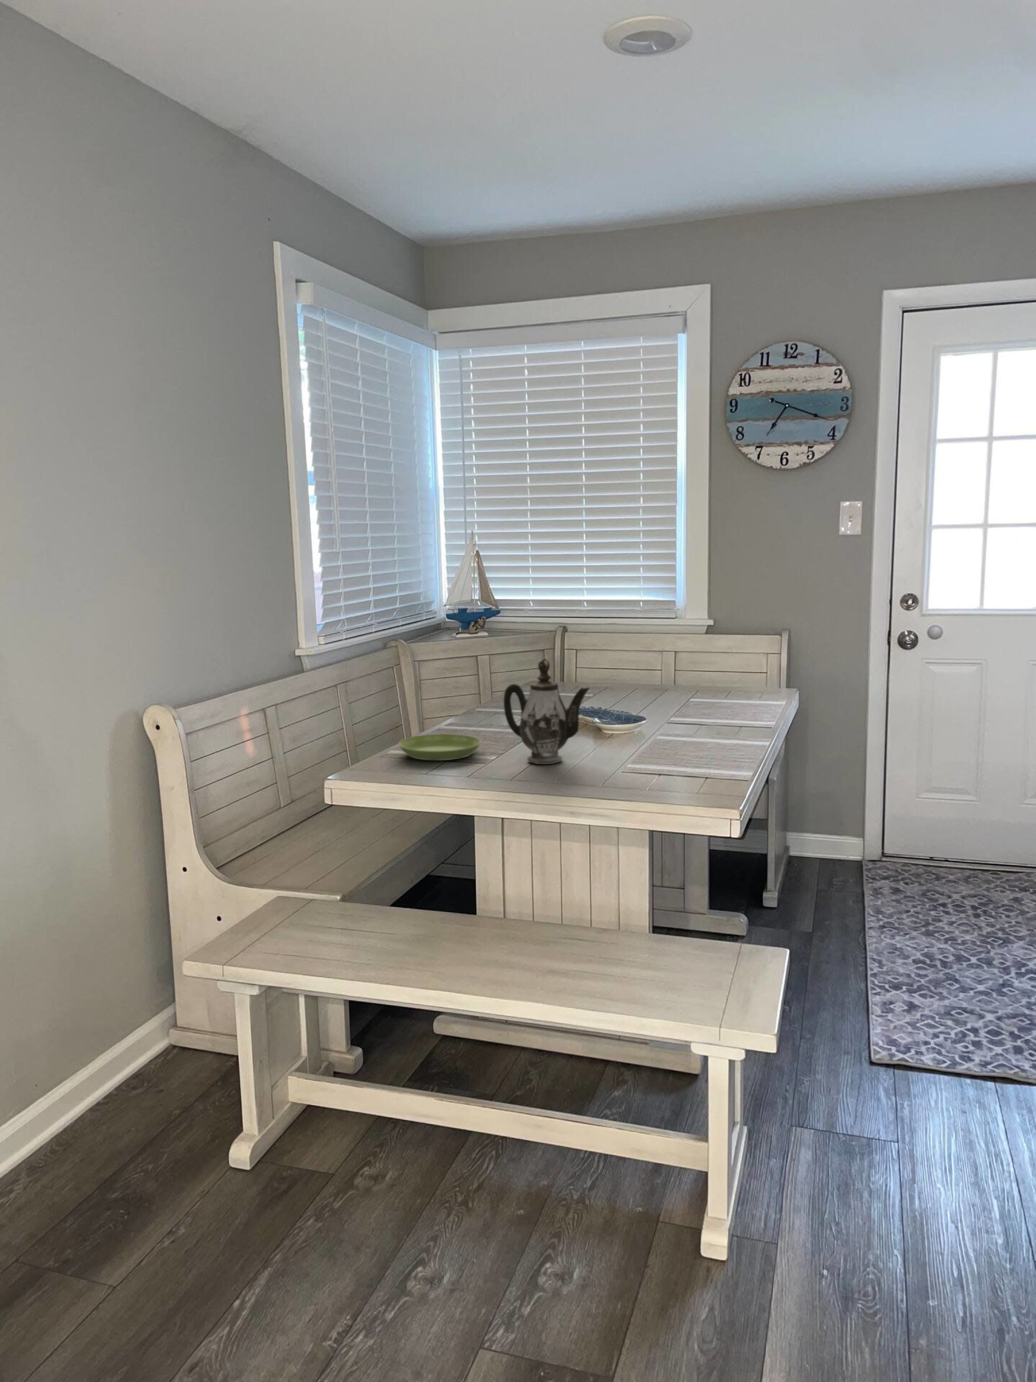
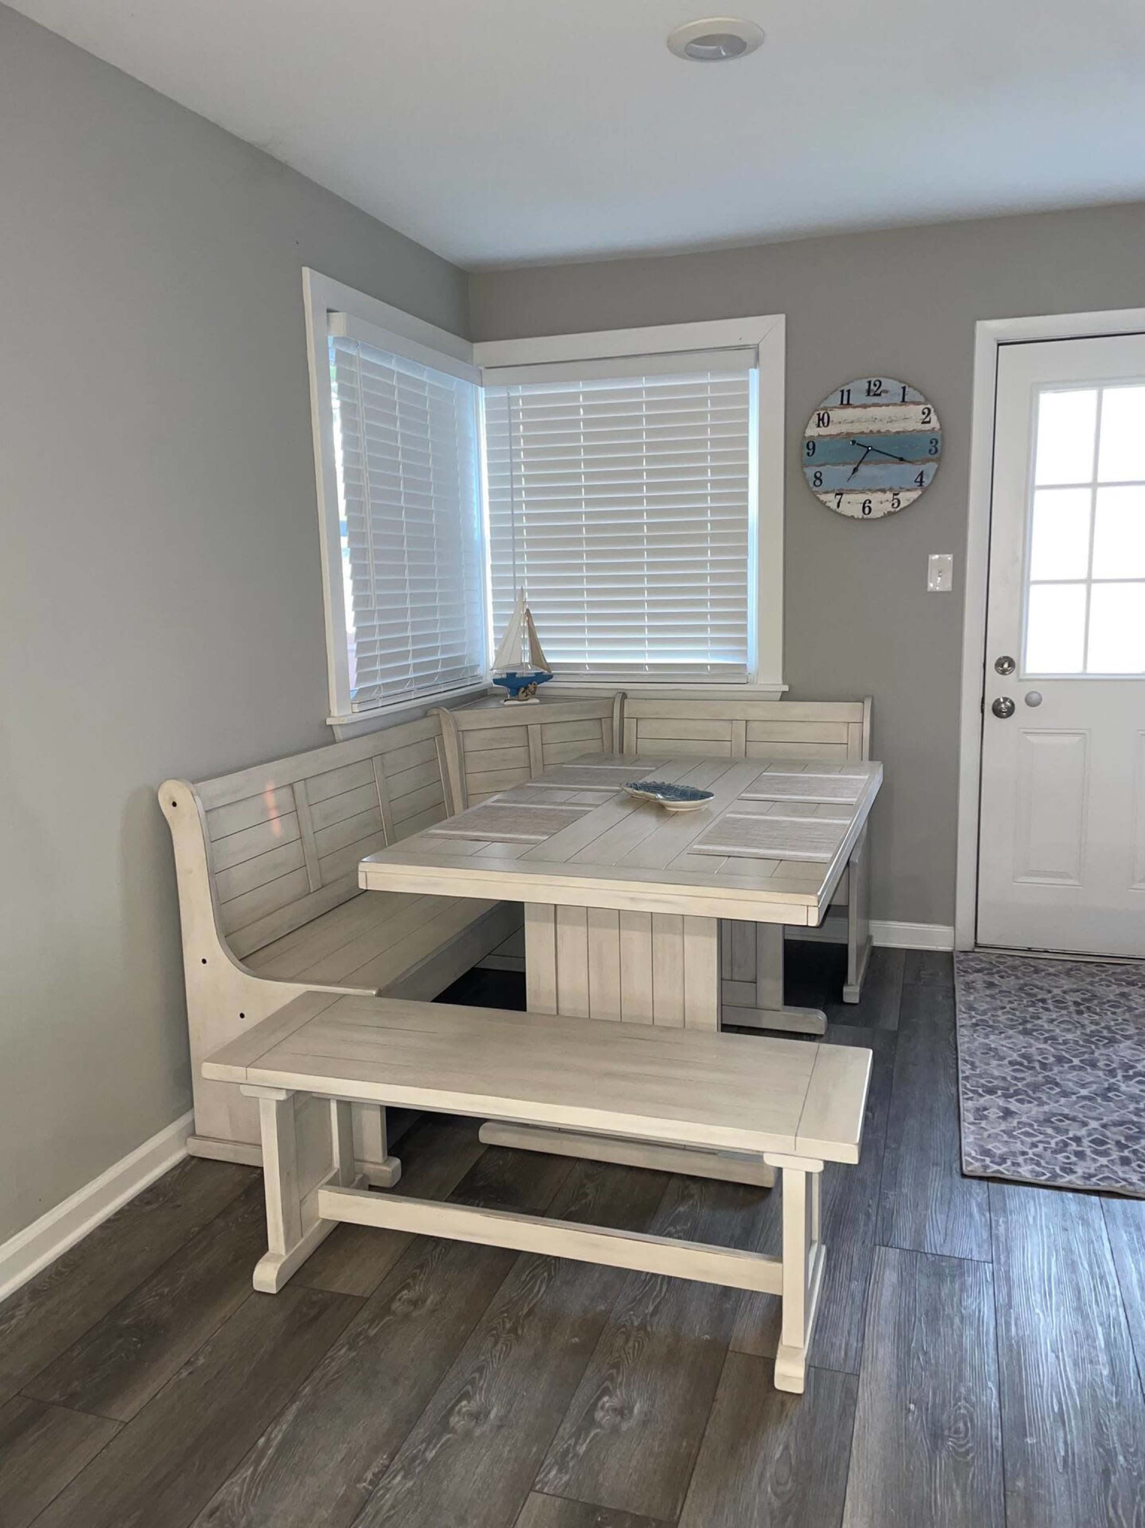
- saucer (440, 748)
- teapot (546, 709)
